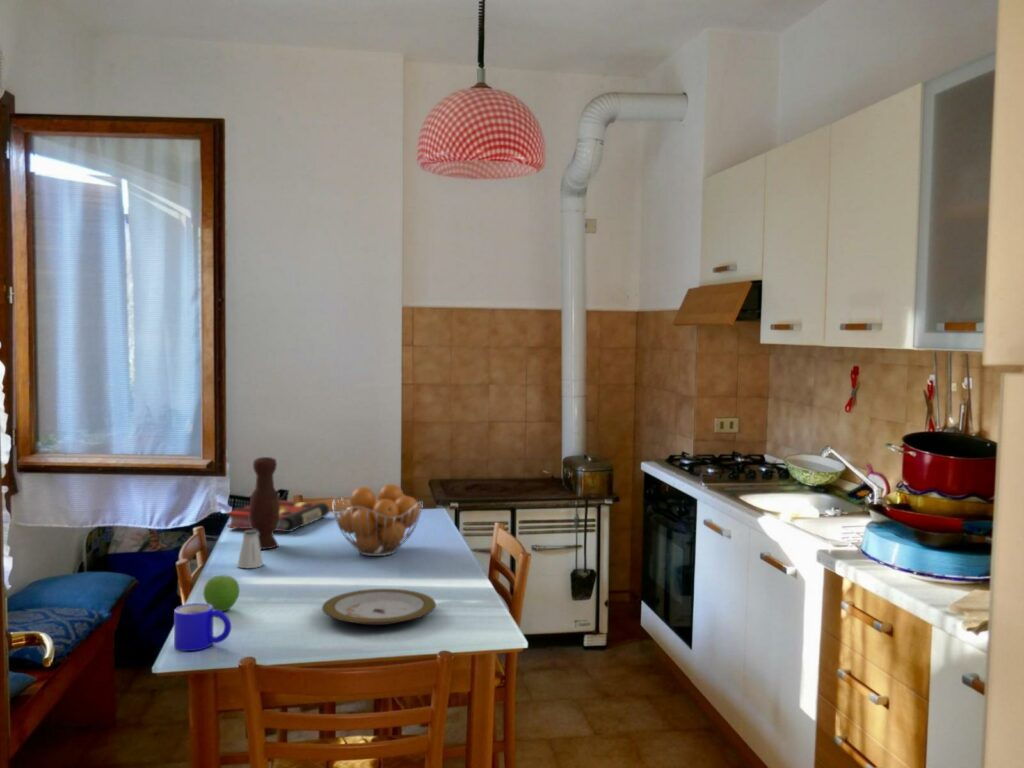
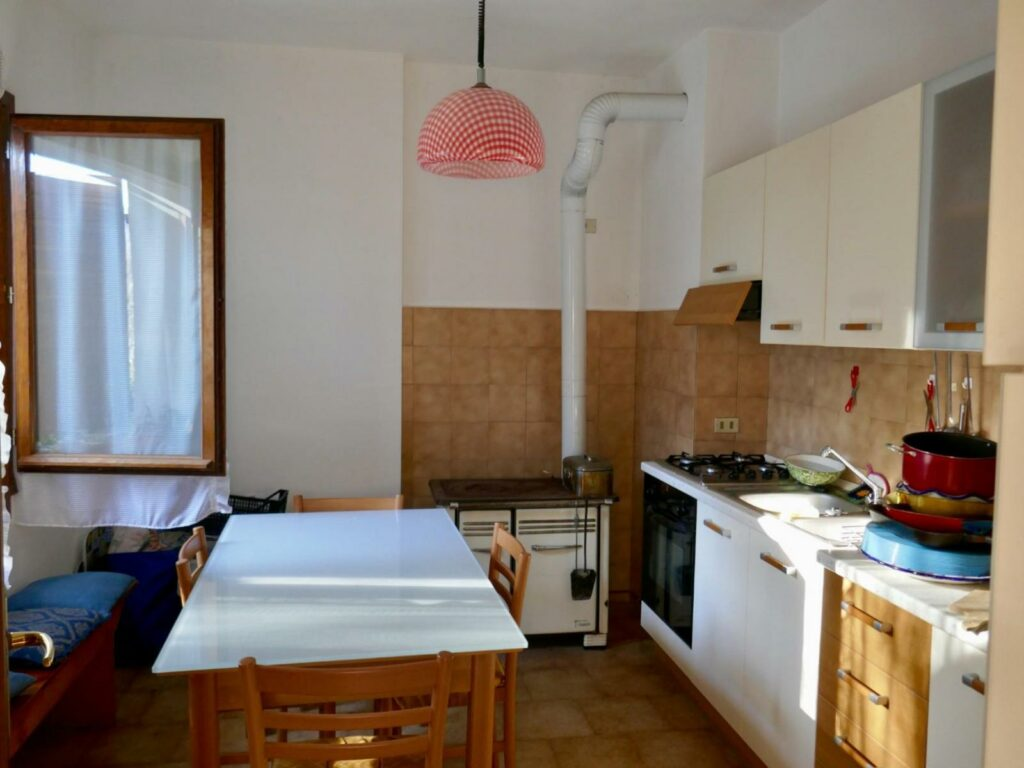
- plate (379, 609)
- saltshaker (250, 548)
- book (279, 514)
- fruit (221, 593)
- fruit basket (377, 518)
- mug (203, 626)
- vase (264, 502)
